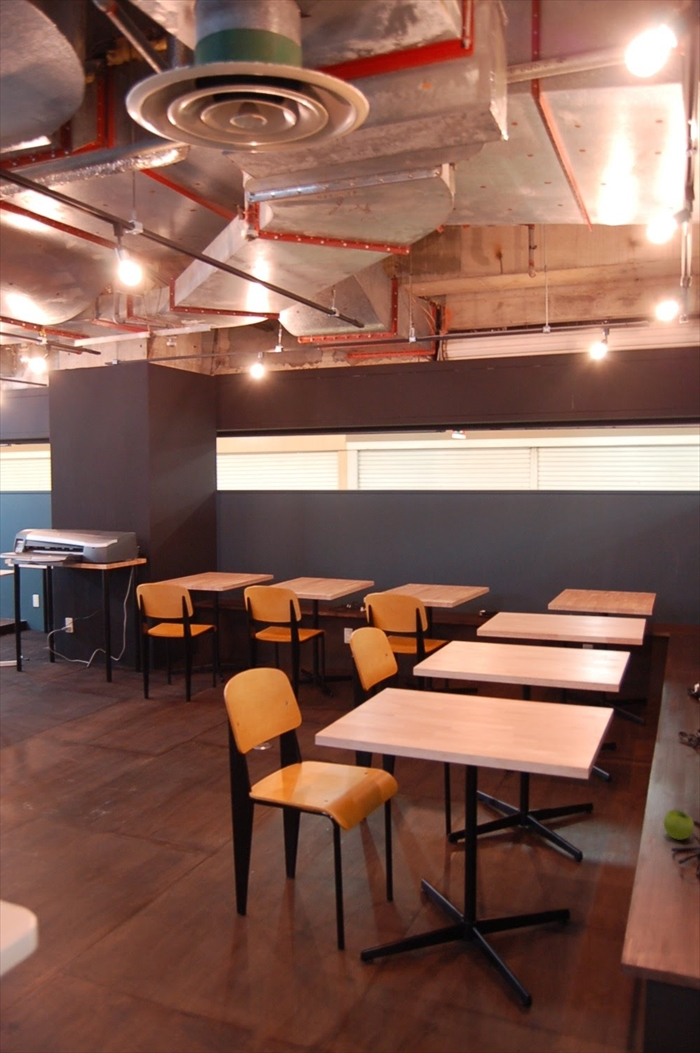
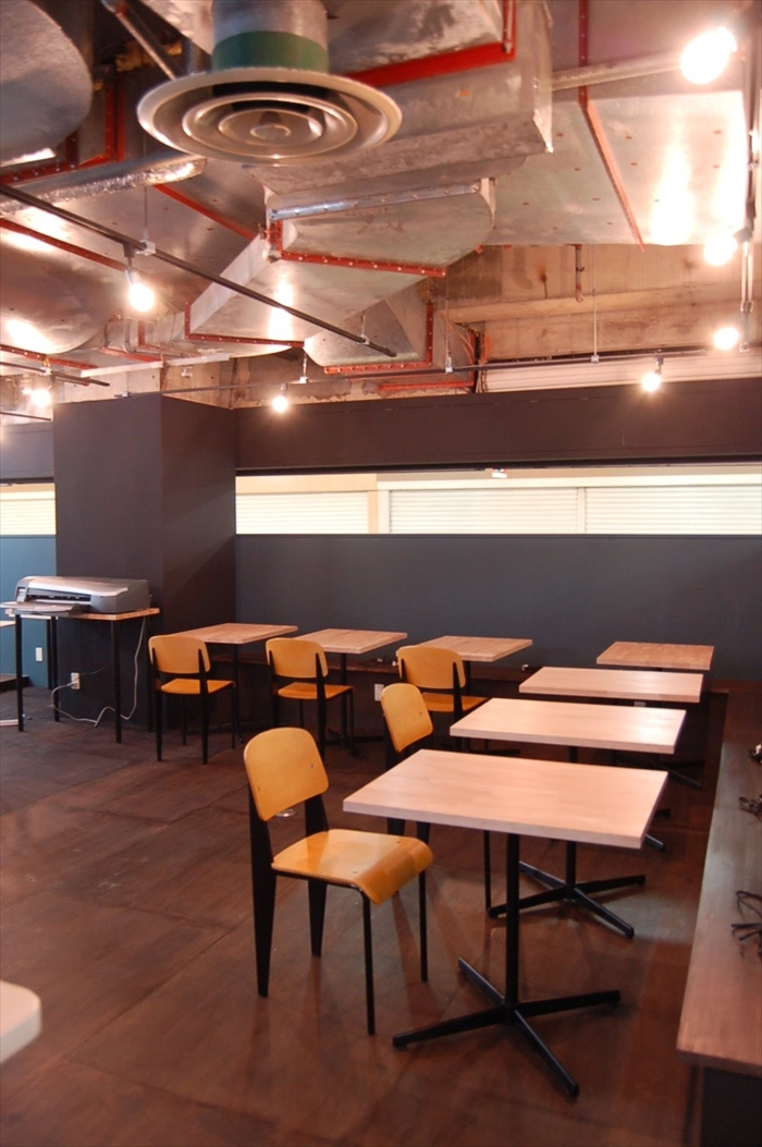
- fruit (678, 824)
